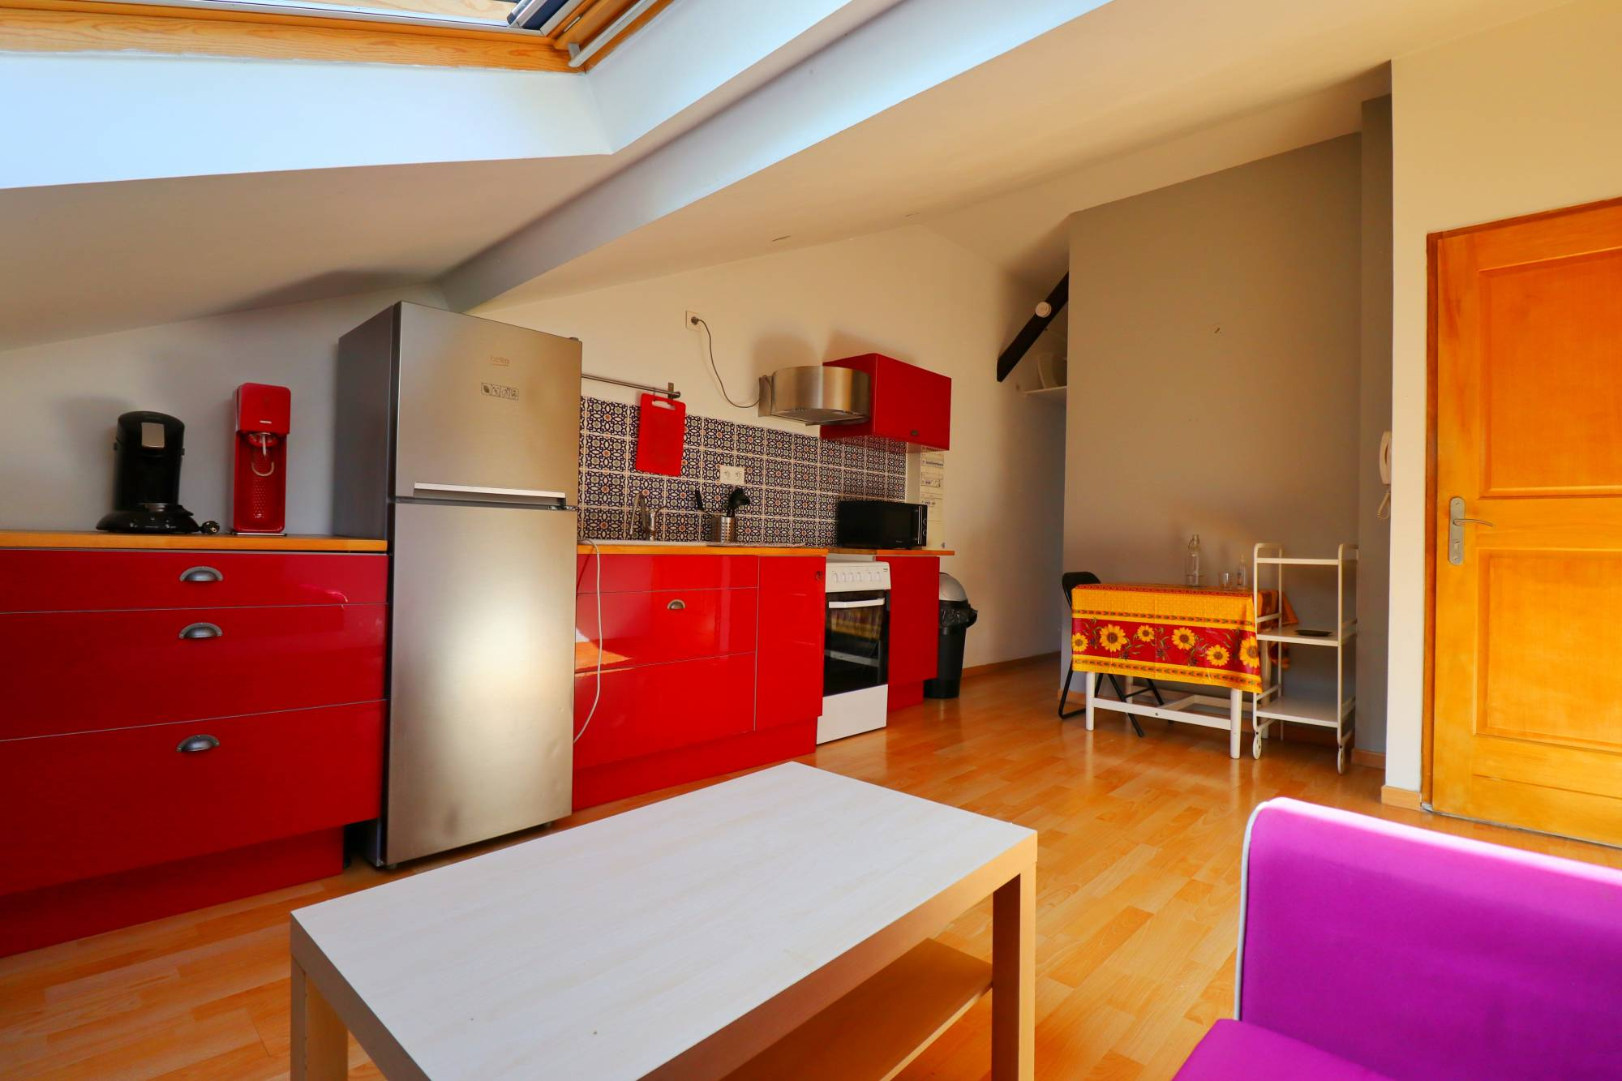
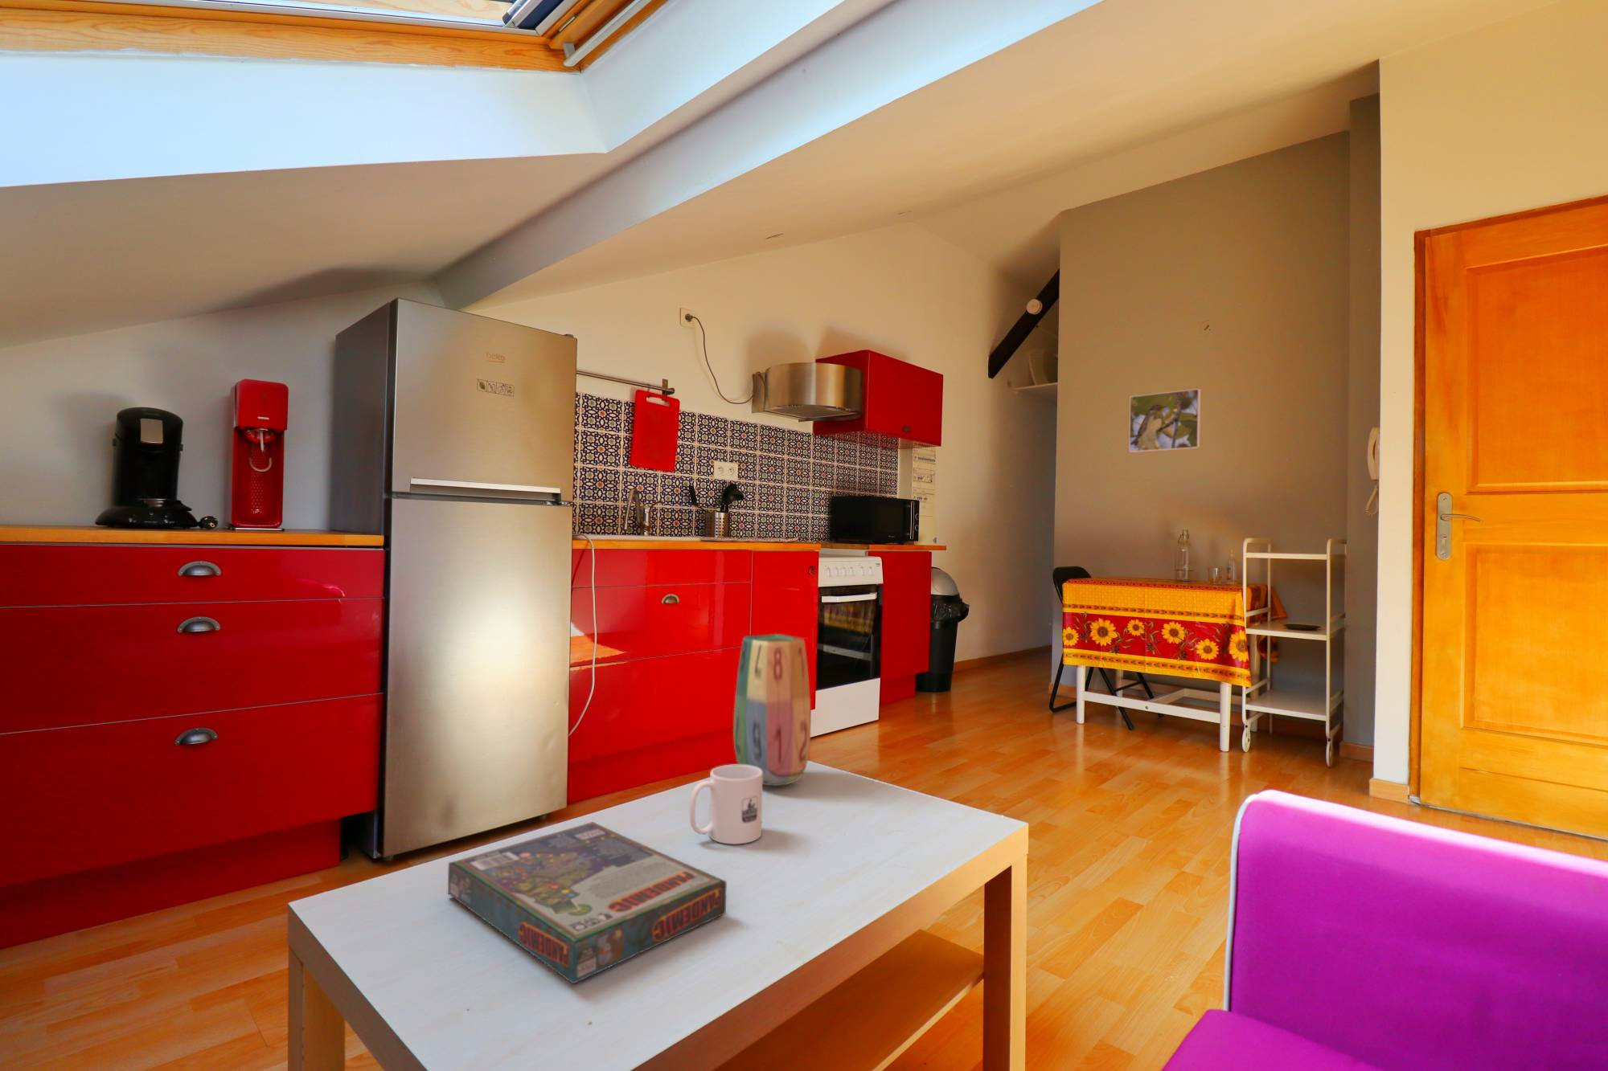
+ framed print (1163, 421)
+ mug (726, 804)
+ vase (772, 710)
+ board game (585, 887)
